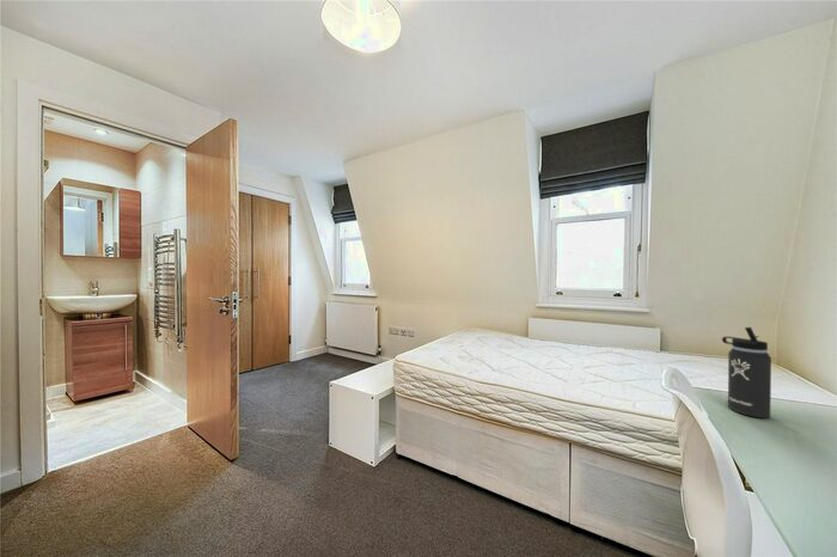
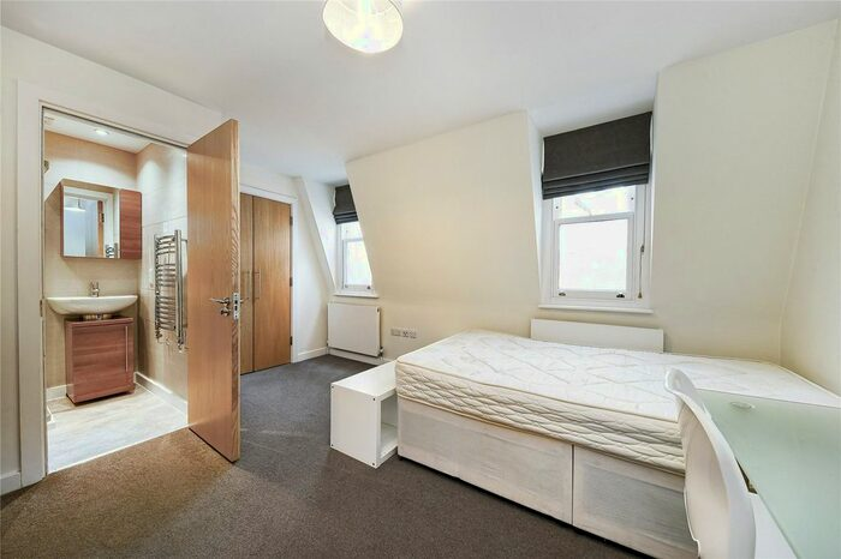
- thermos bottle (744, 368)
